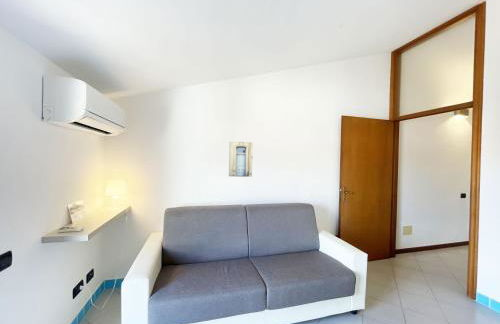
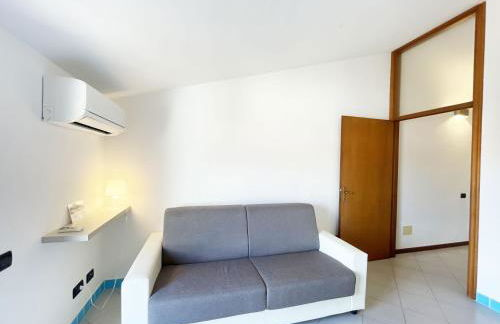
- wall art (240, 159)
